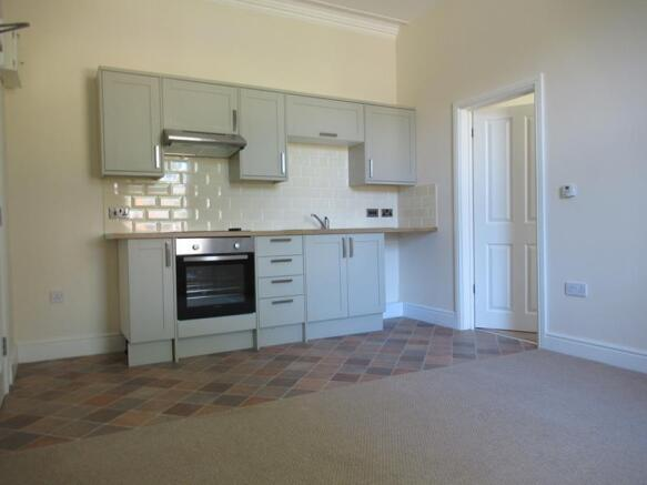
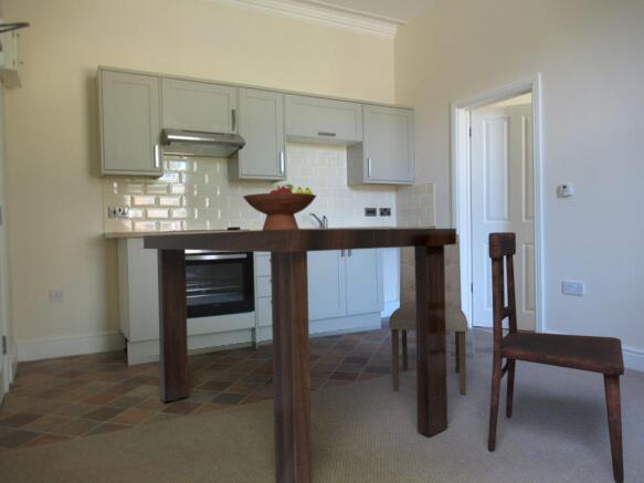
+ dining table (284, 323)
+ fruit bowl (279, 207)
+ dining chair (553, 337)
+ dining chair (414, 306)
